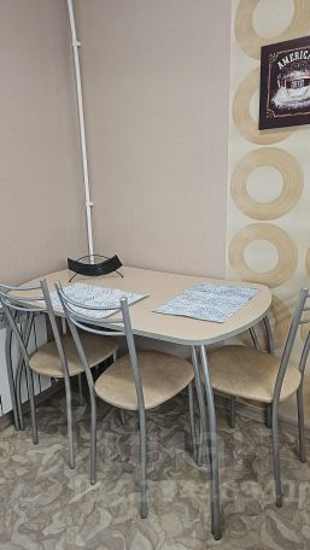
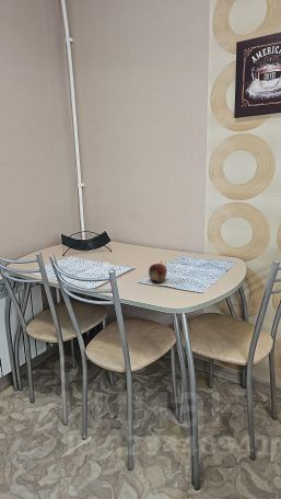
+ fruit (157, 271)
